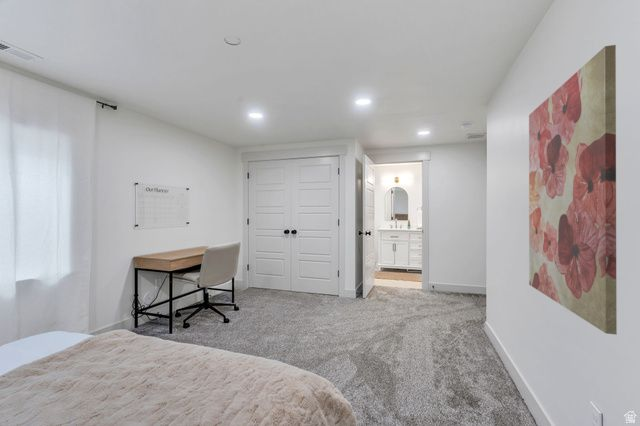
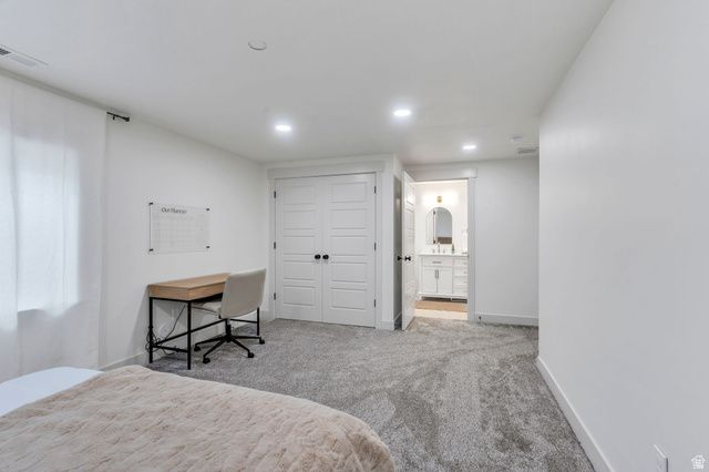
- wall art (561, 195)
